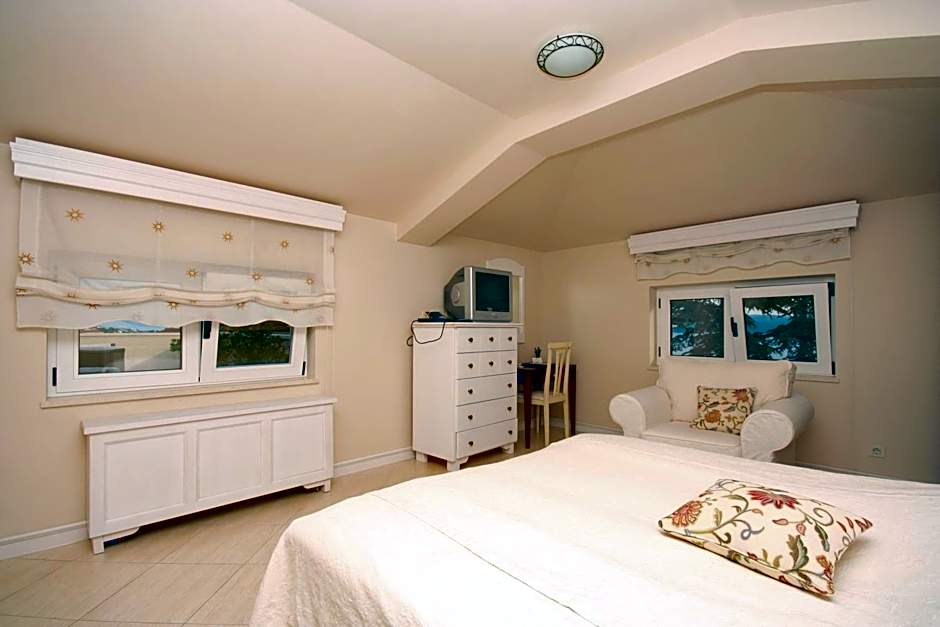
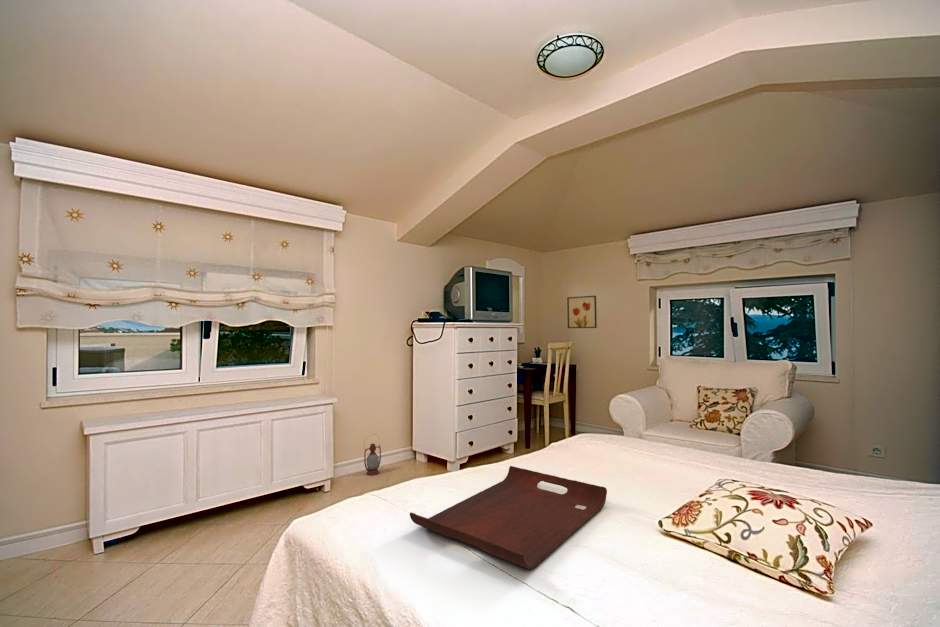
+ lantern (372, 453)
+ serving tray (515, 507)
+ wall art (581, 312)
